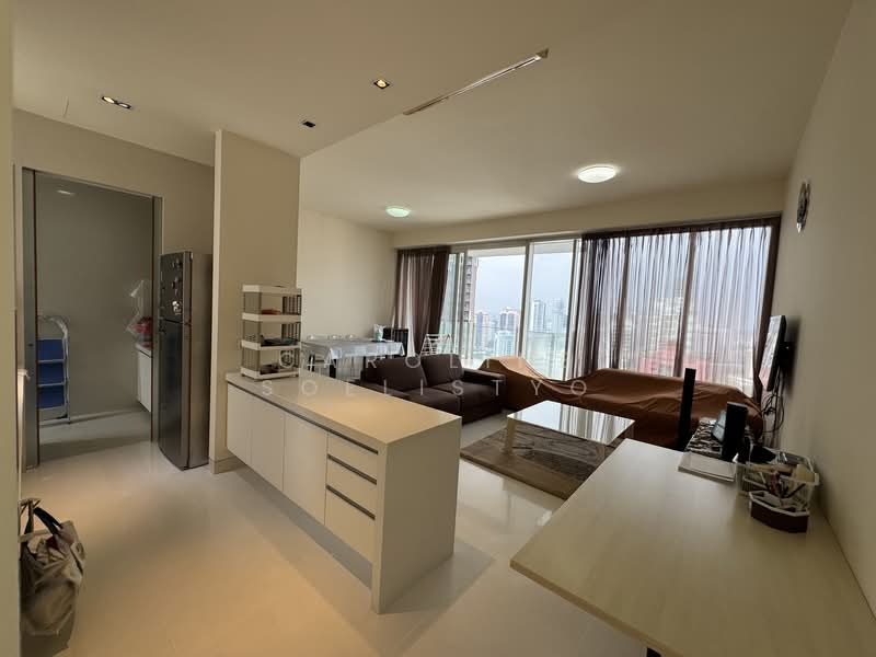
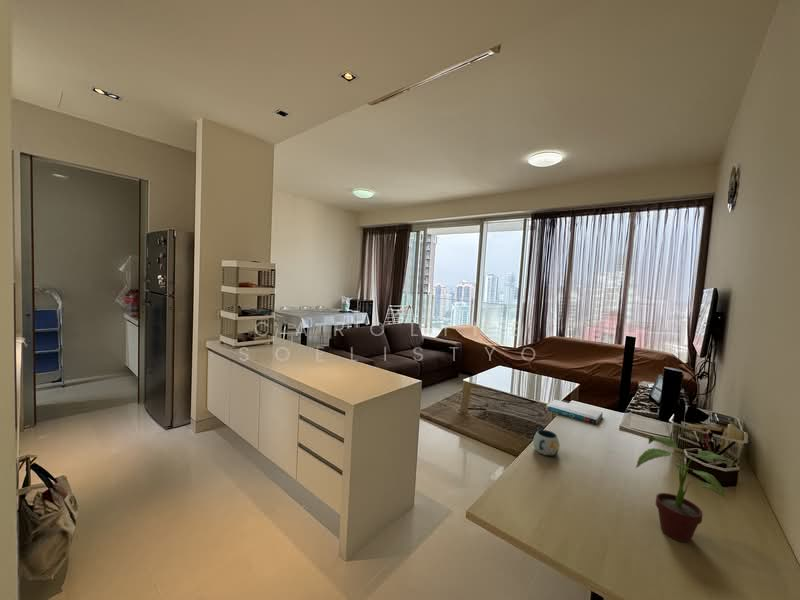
+ mug (545, 443)
+ potted plant (682, 491)
+ book (573, 411)
